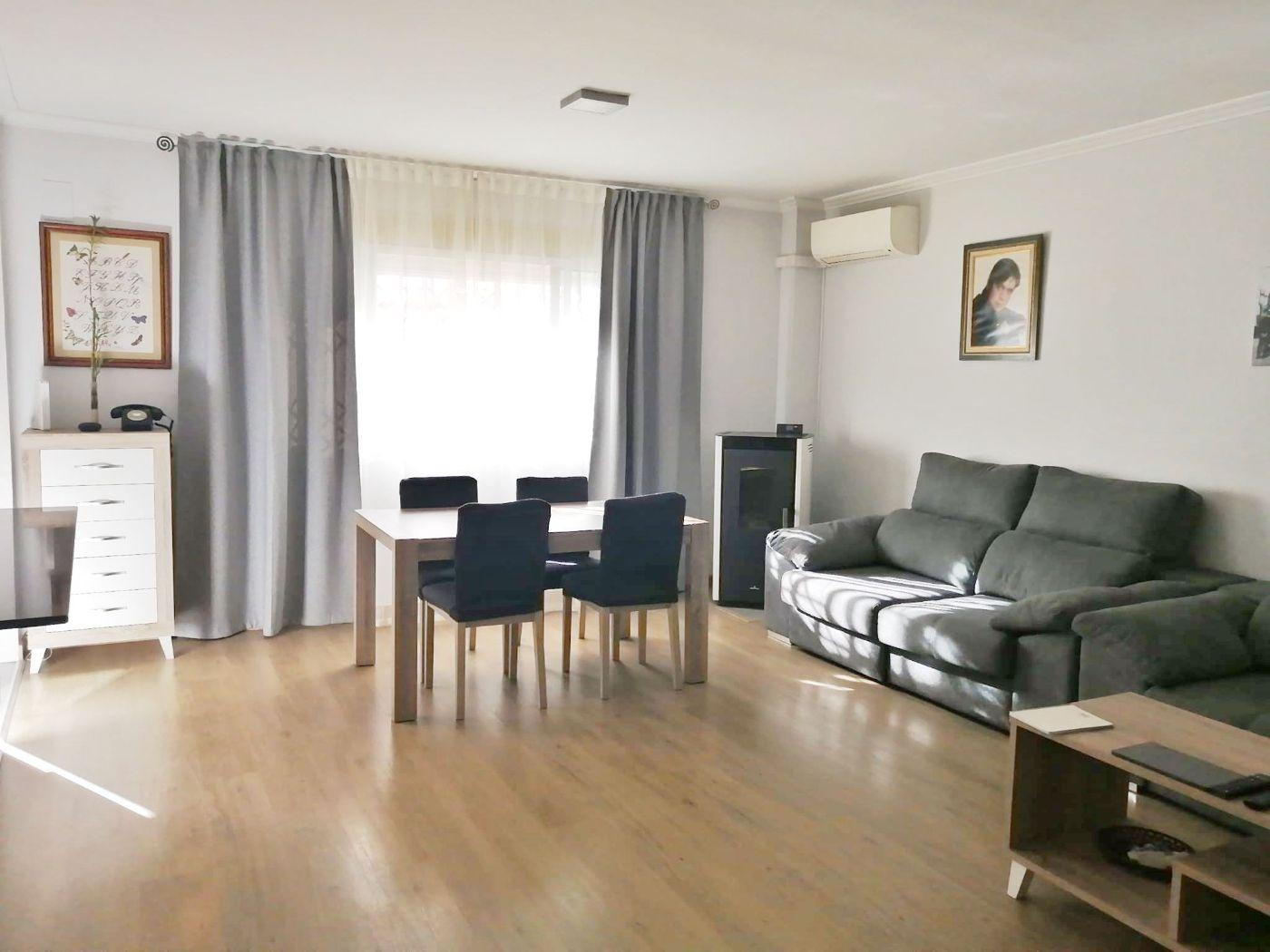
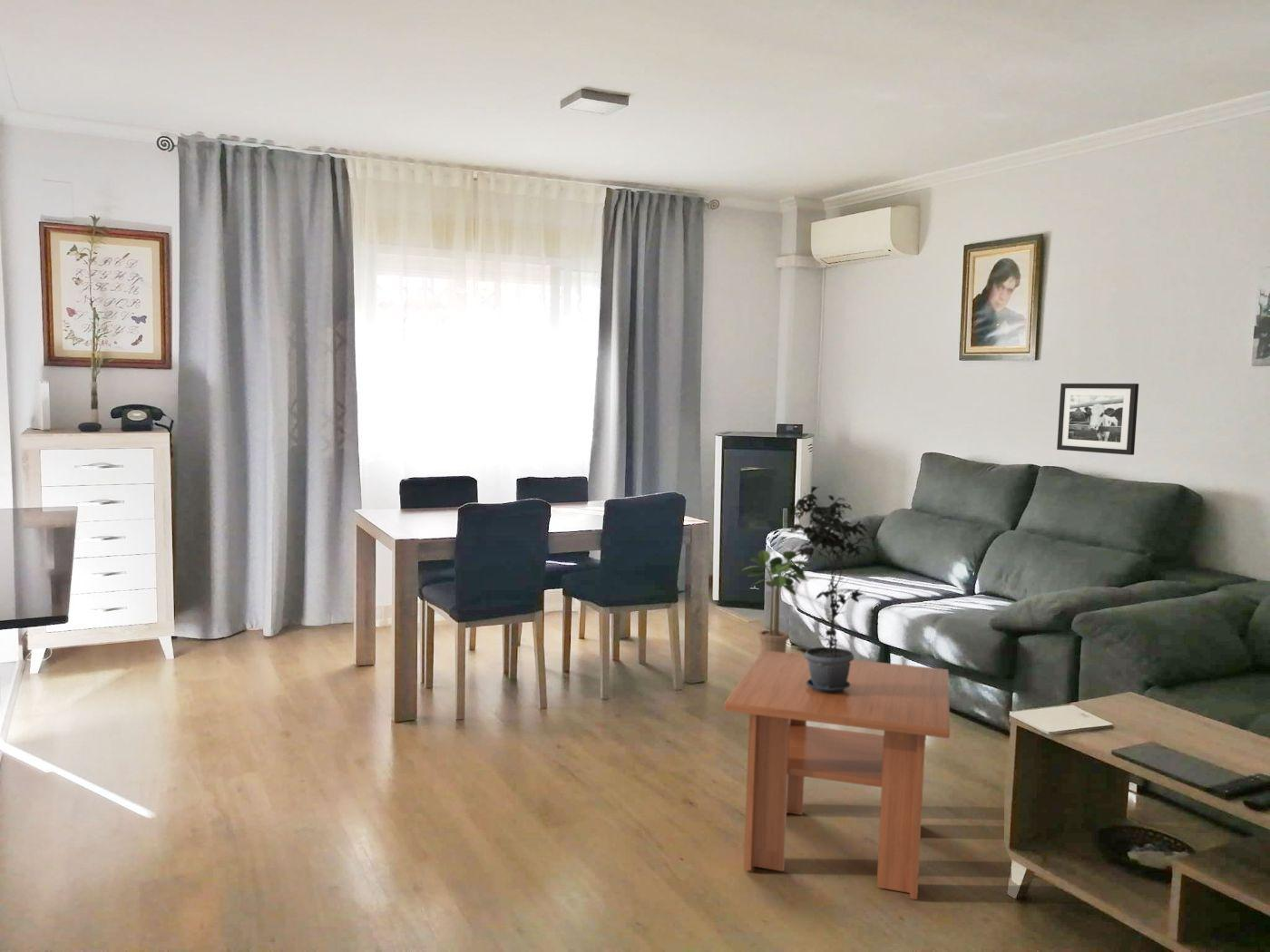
+ picture frame (1096, 418)
+ potted plant (829, 587)
+ coffee table (840, 766)
+ potted plant (778, 605)
